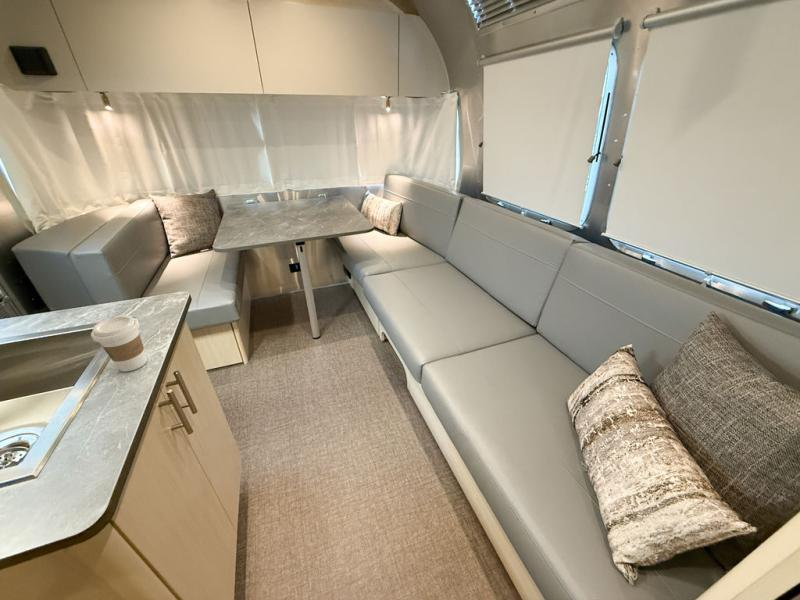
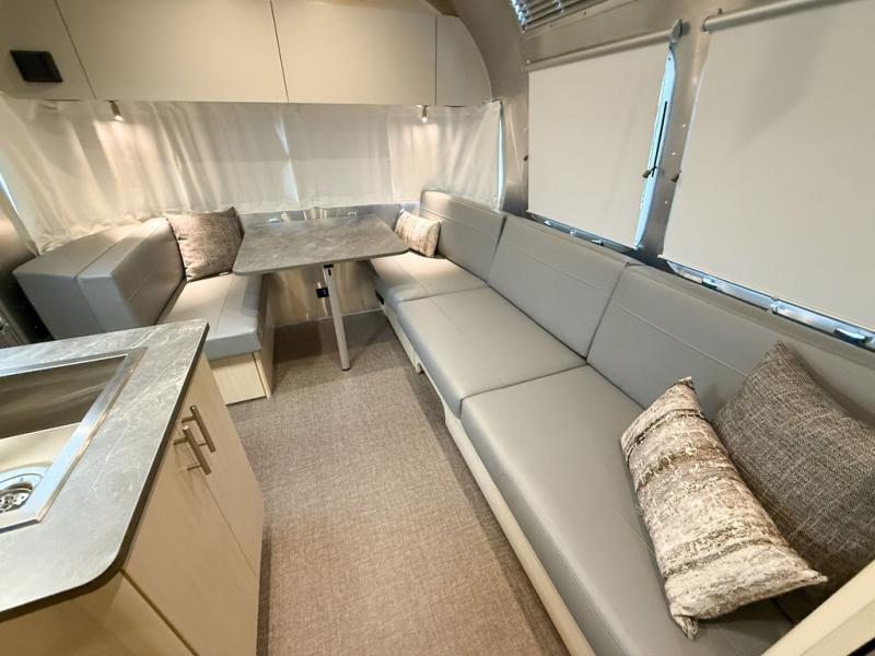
- coffee cup (123, 344)
